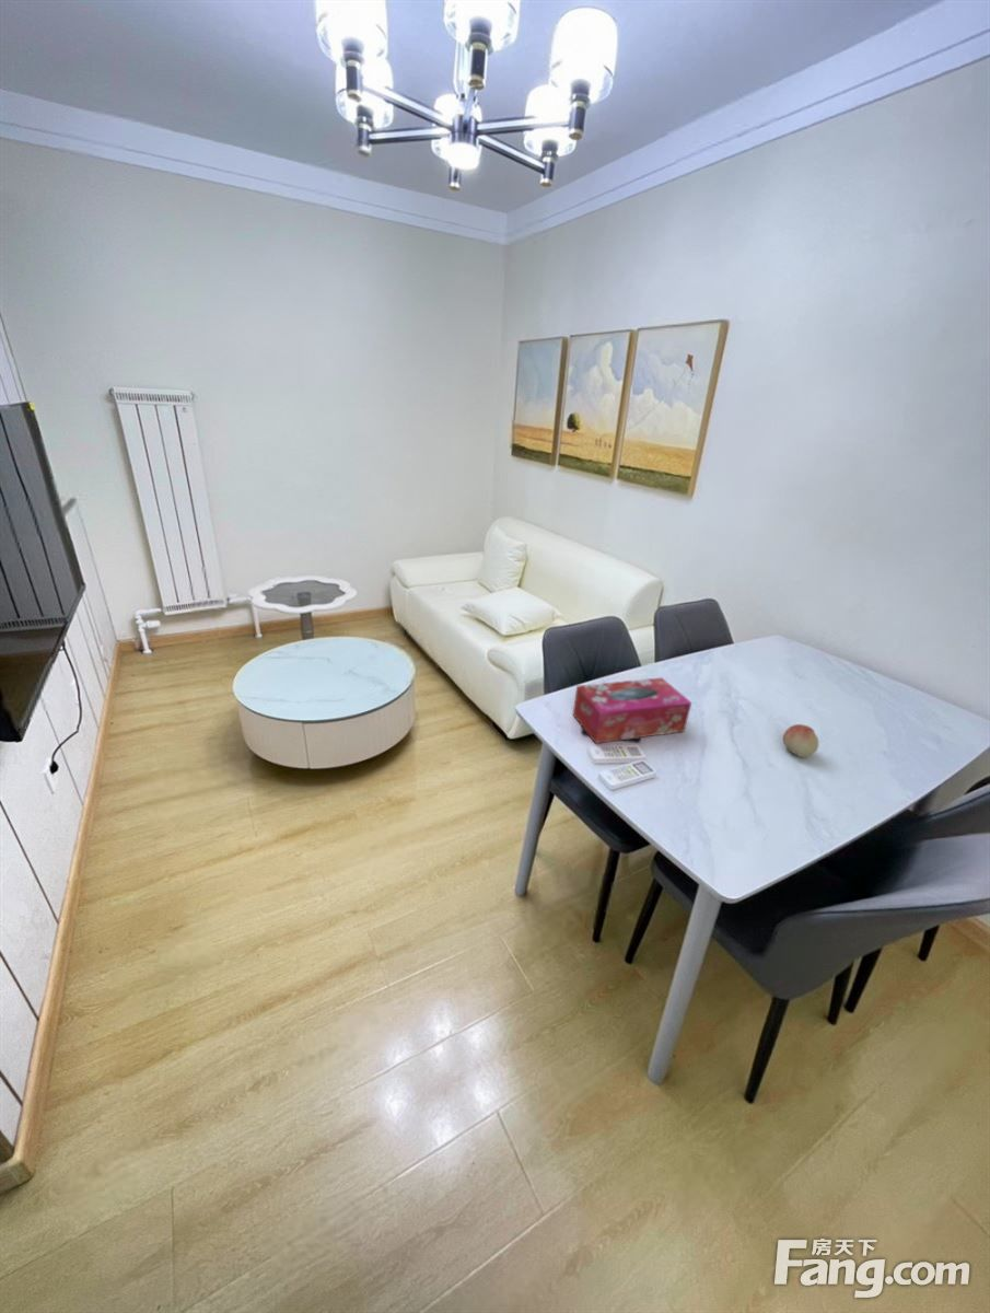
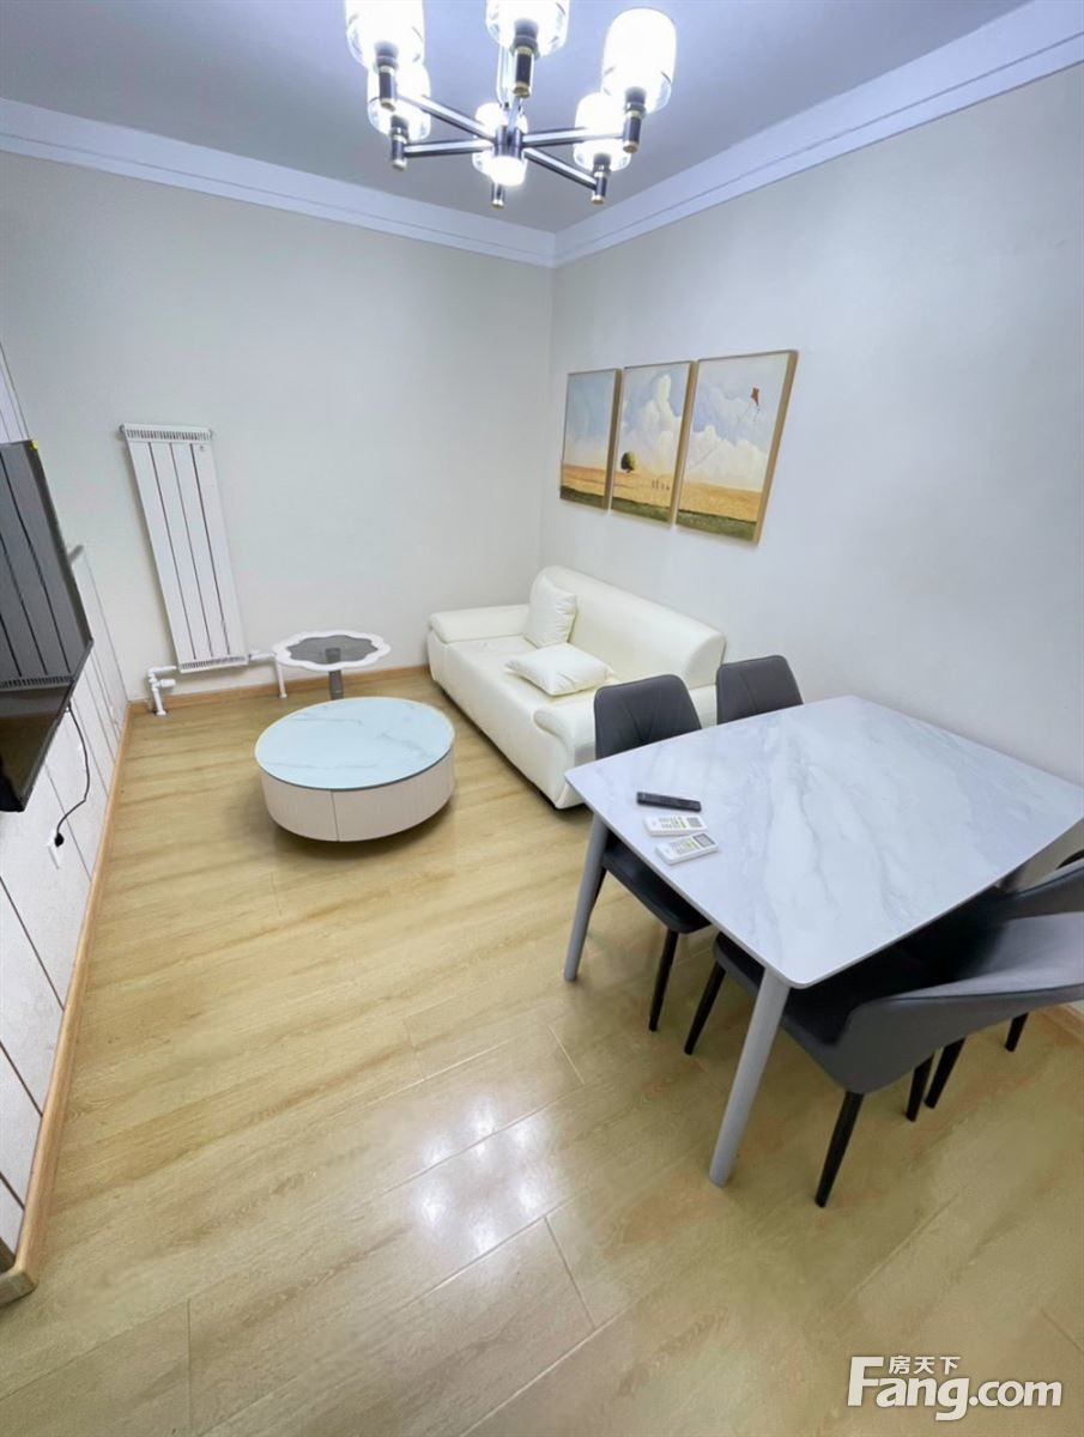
- tissue box (630, 708)
- fruit (801, 740)
